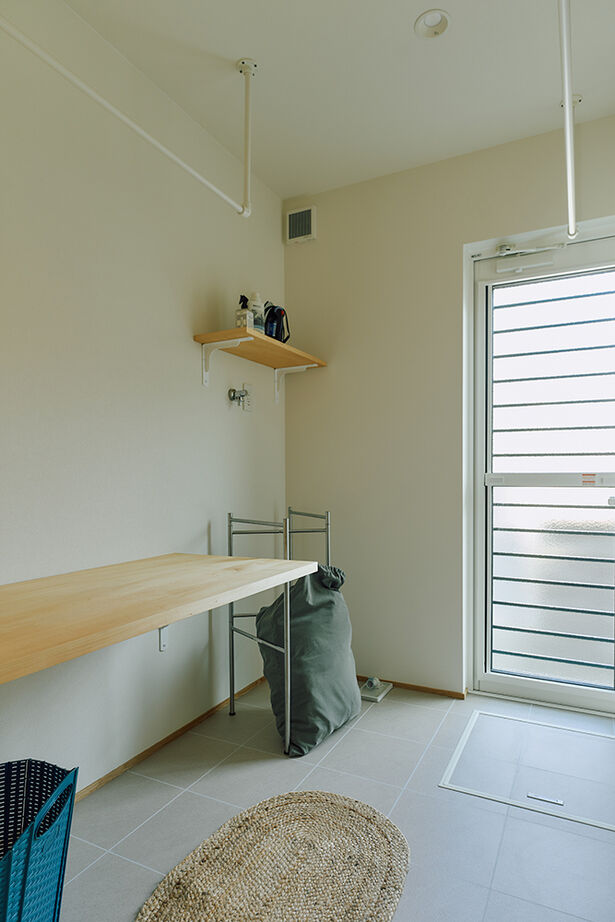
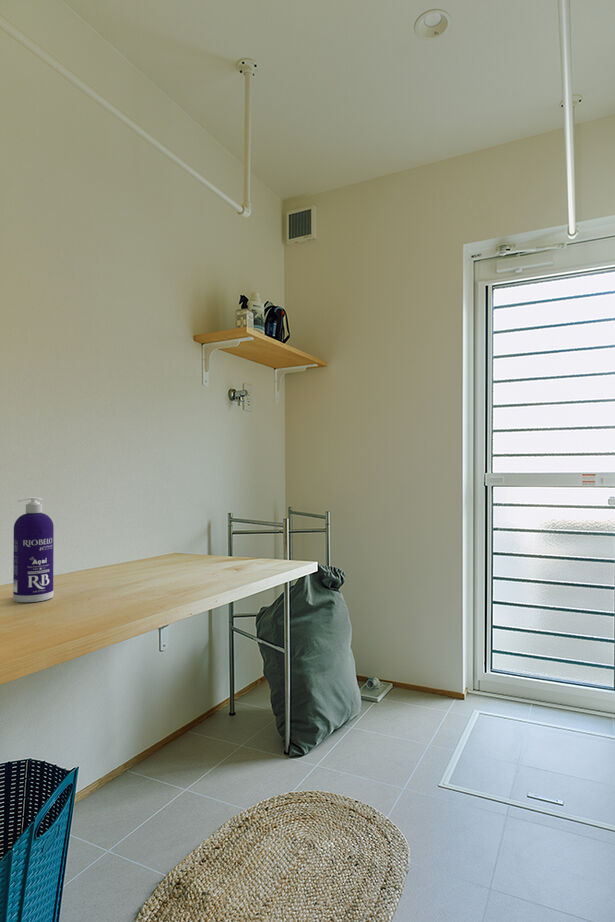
+ spray bottle (33, 547)
